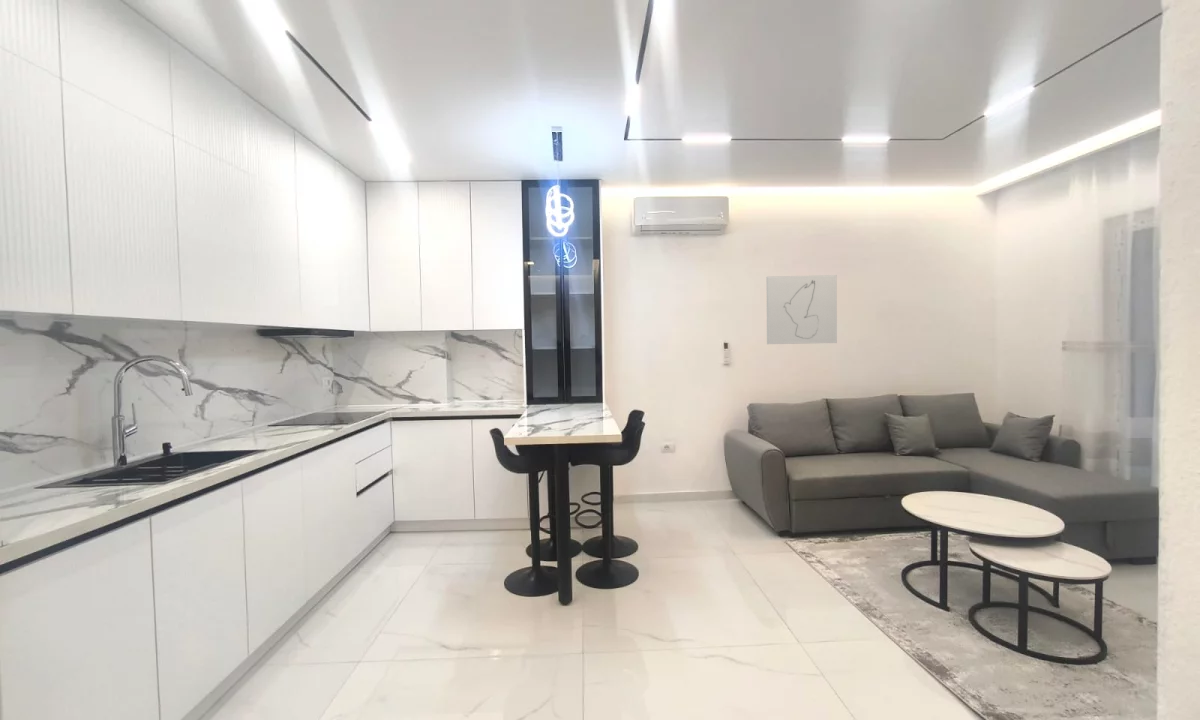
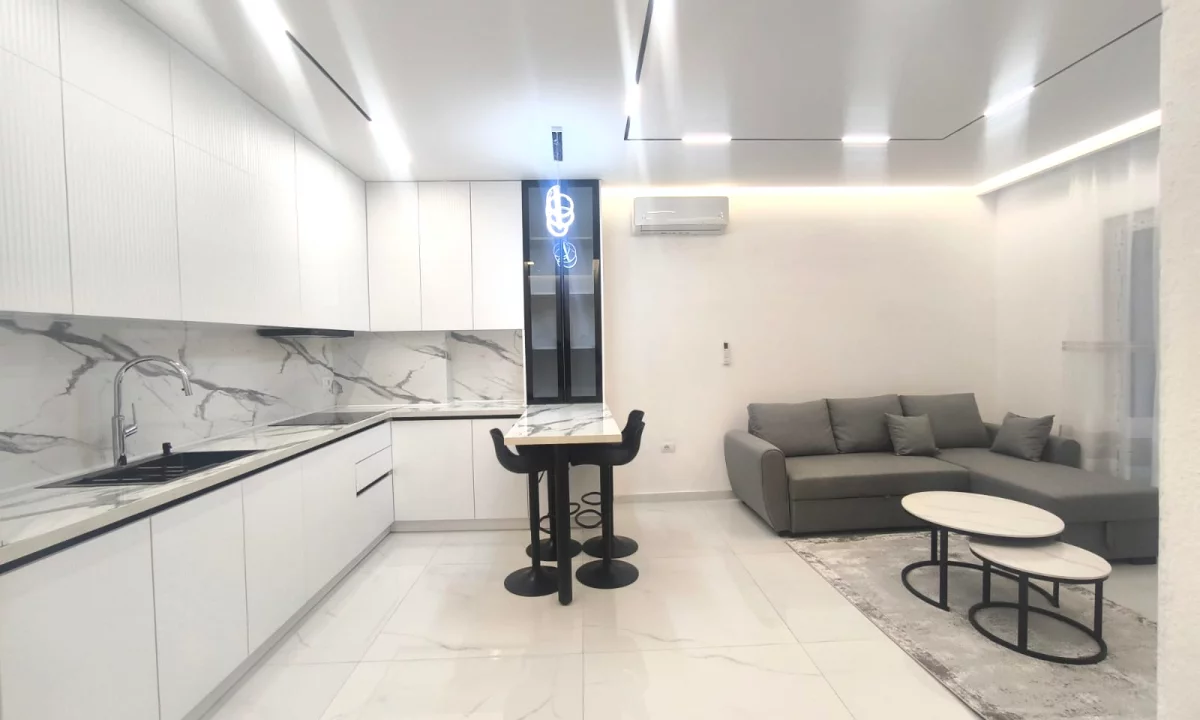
- wall art (801, 309)
